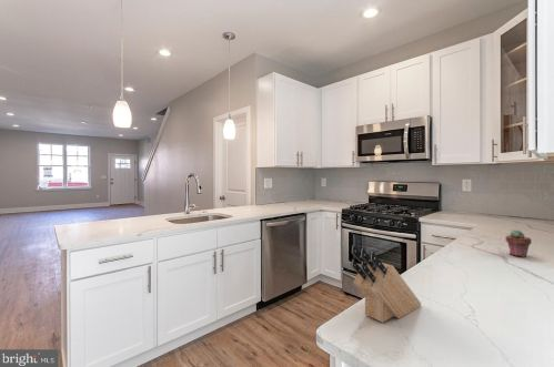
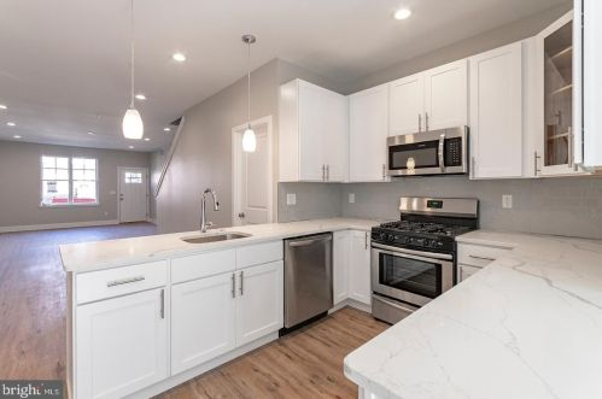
- knife block (384, 277)
- potted succulent (517, 242)
